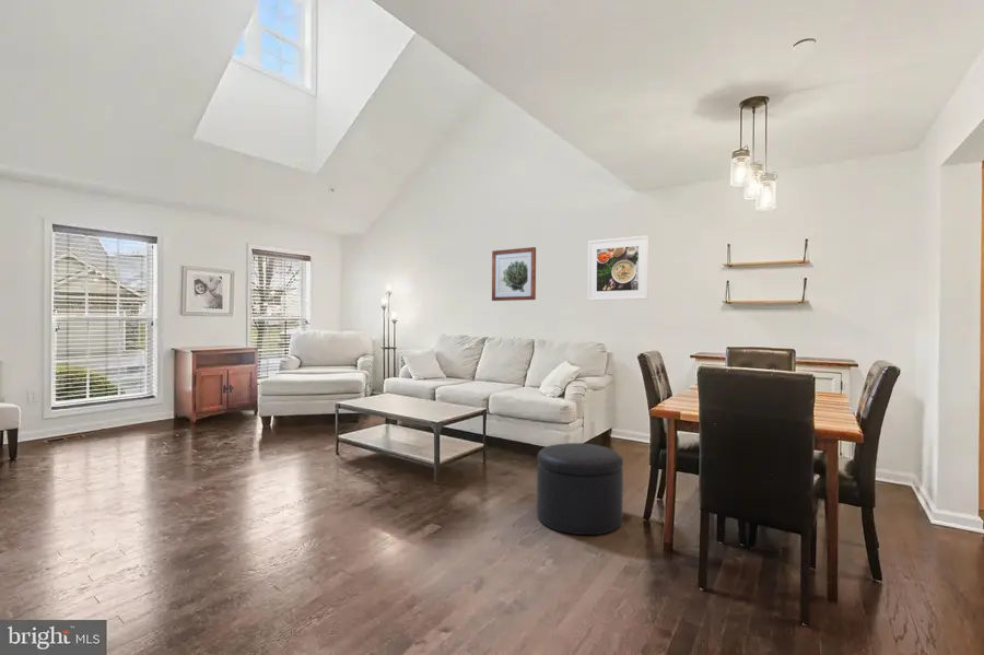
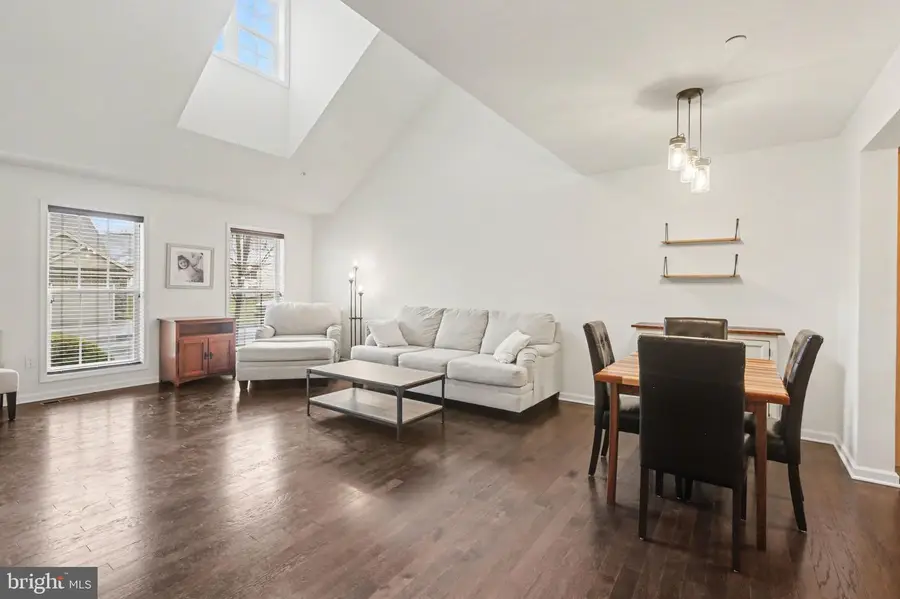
- ottoman (578, 483)
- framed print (617, 269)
- wall art (513, 274)
